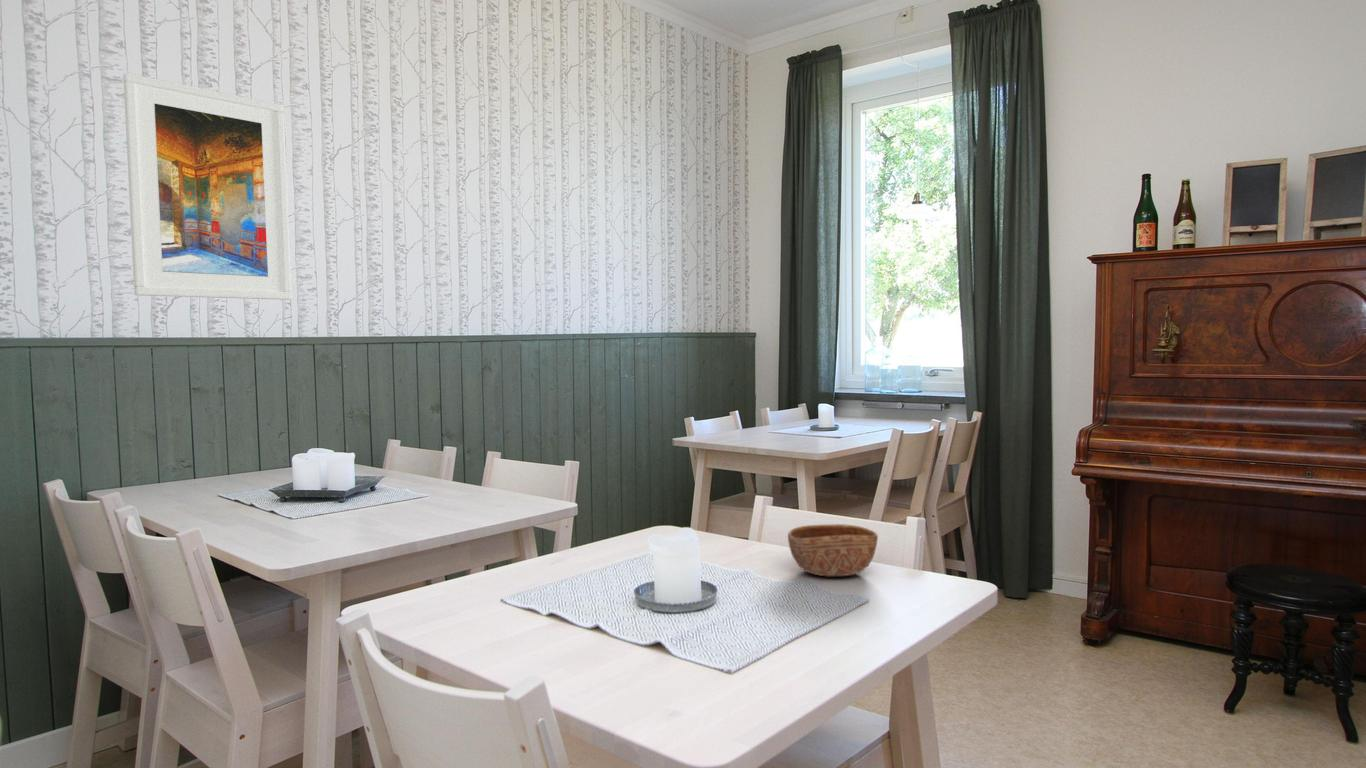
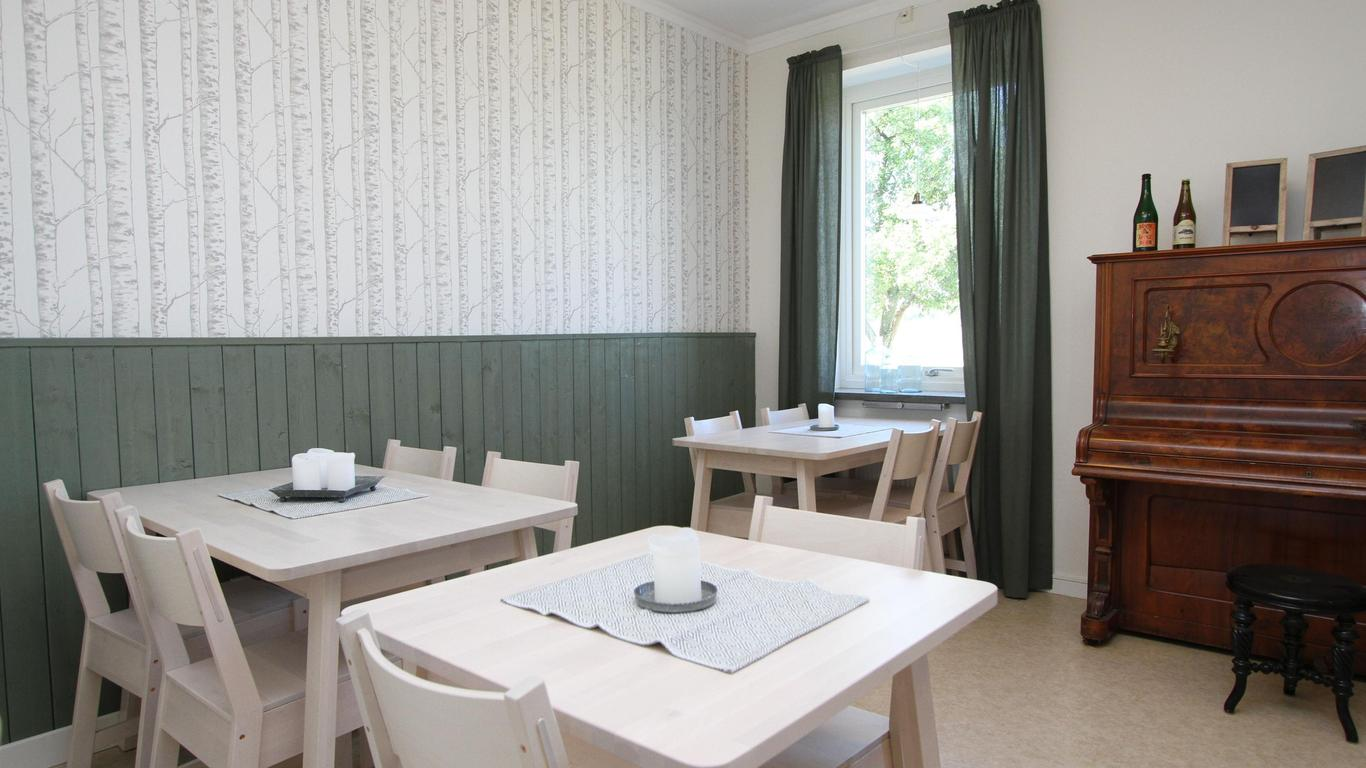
- bowl (832, 550)
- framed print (213, 194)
